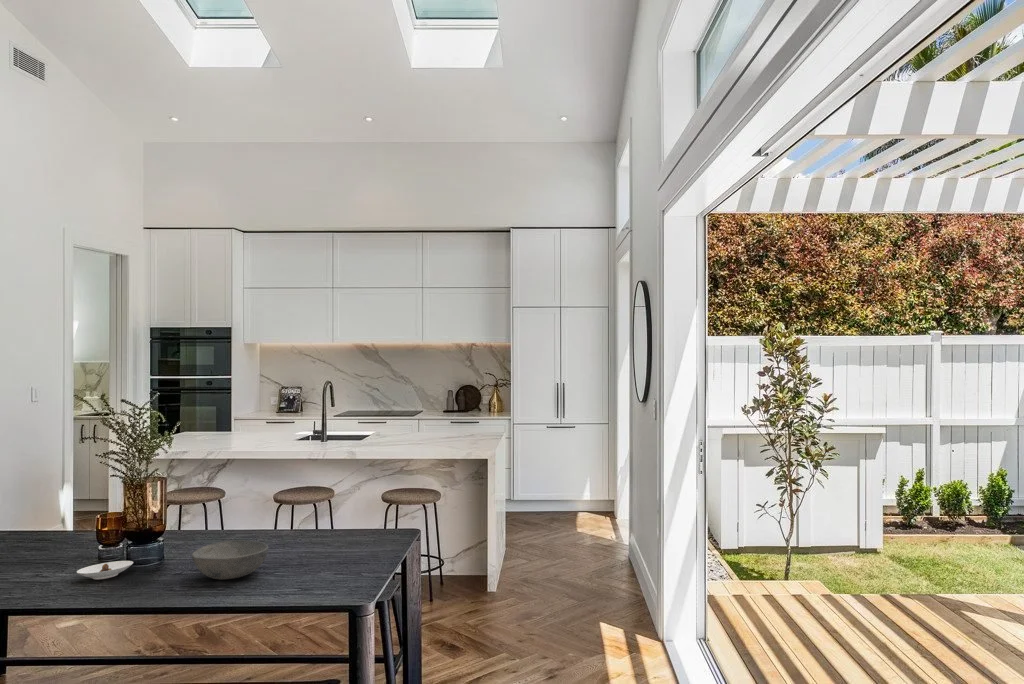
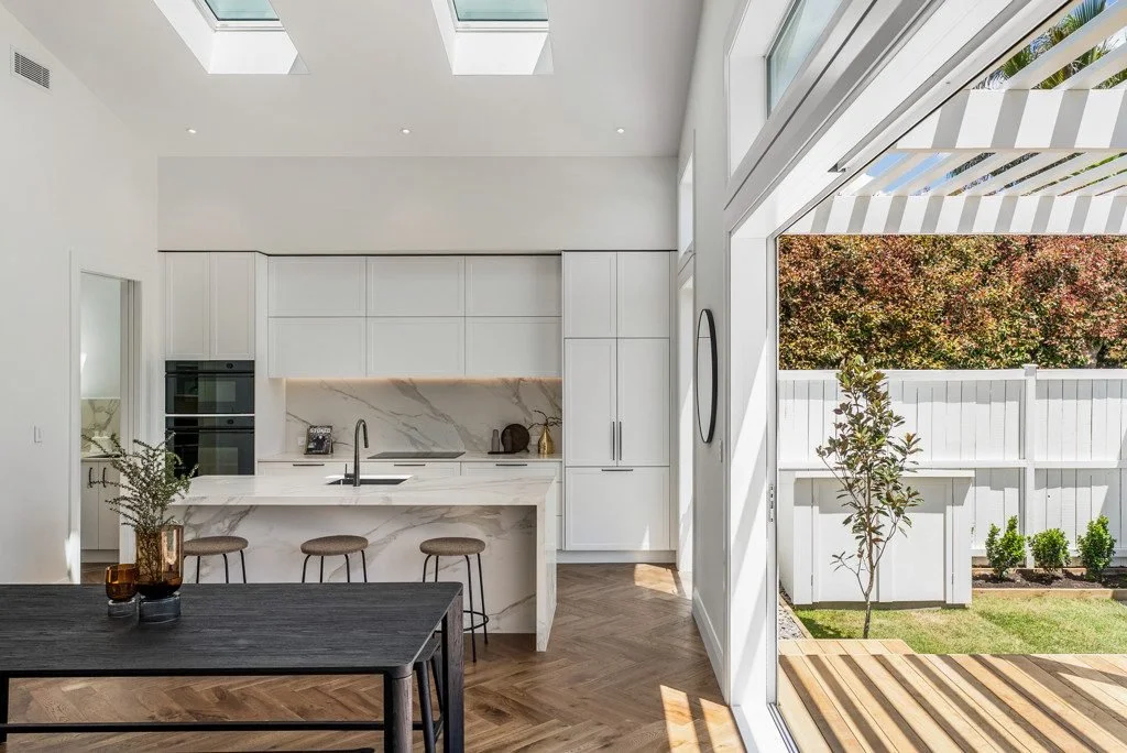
- bowl (230, 561)
- saucer (105, 570)
